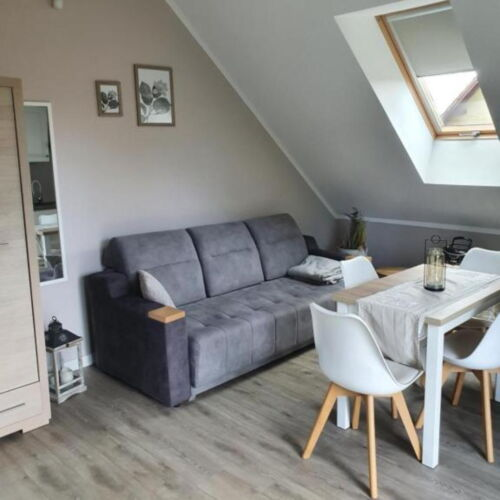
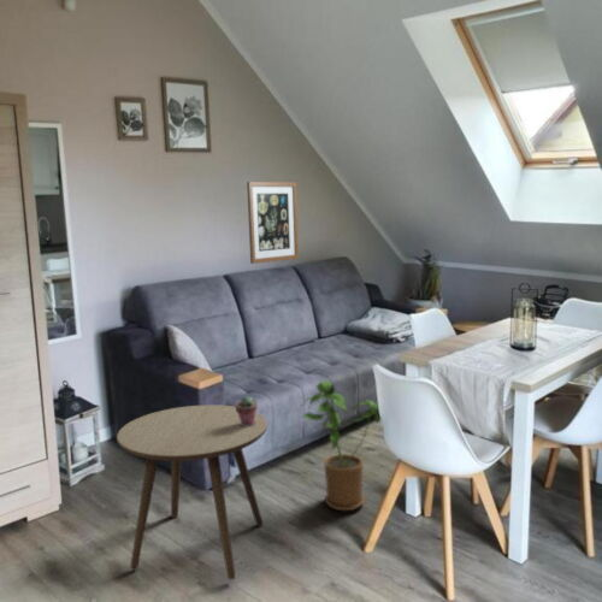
+ house plant (337, 441)
+ potted succulent (247, 408)
+ wall art (273, 222)
+ side table (211, 482)
